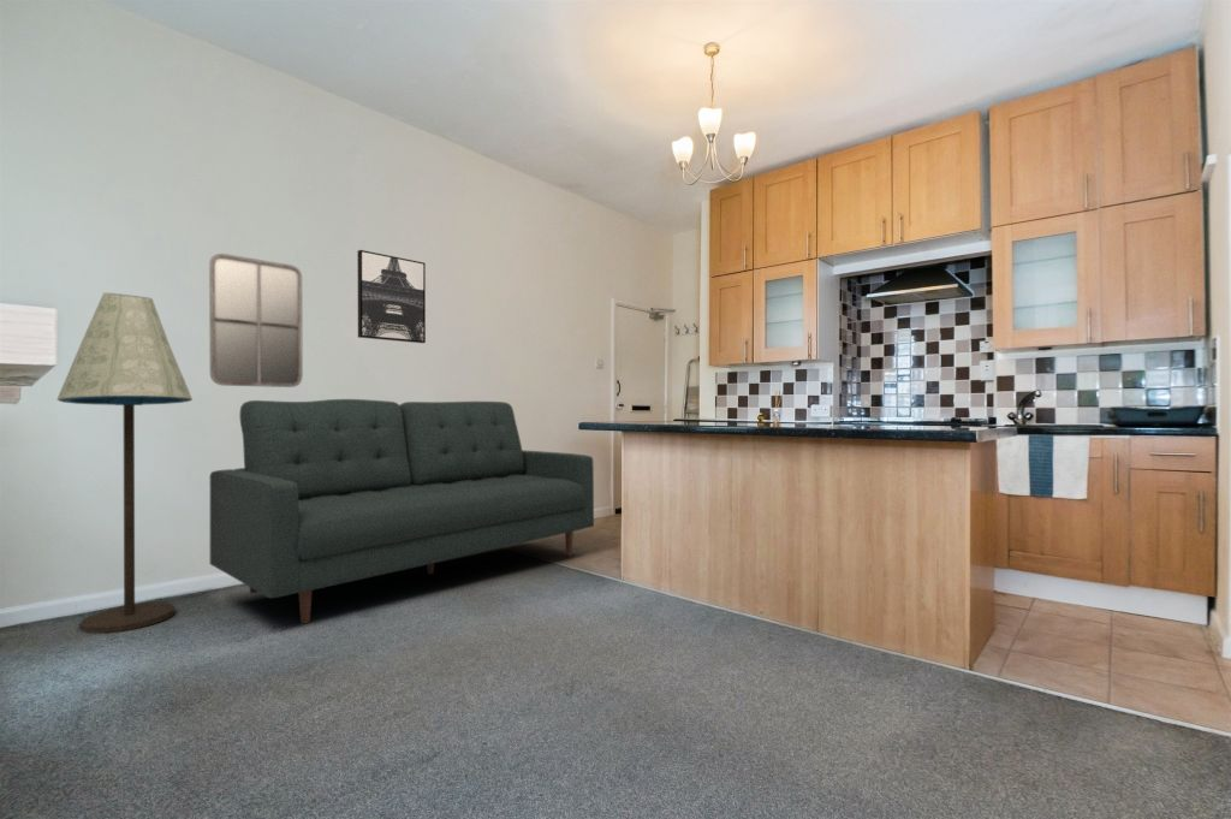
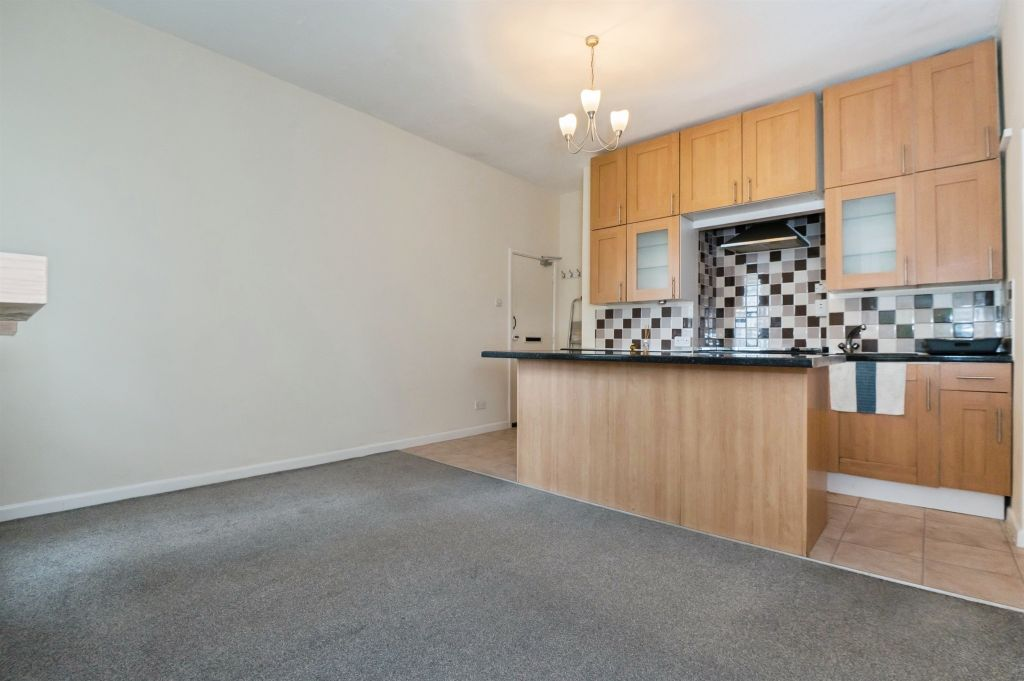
- wall art (392, 298)
- floor lamp (129, 455)
- home mirror (257, 322)
- sofa (427, 485)
